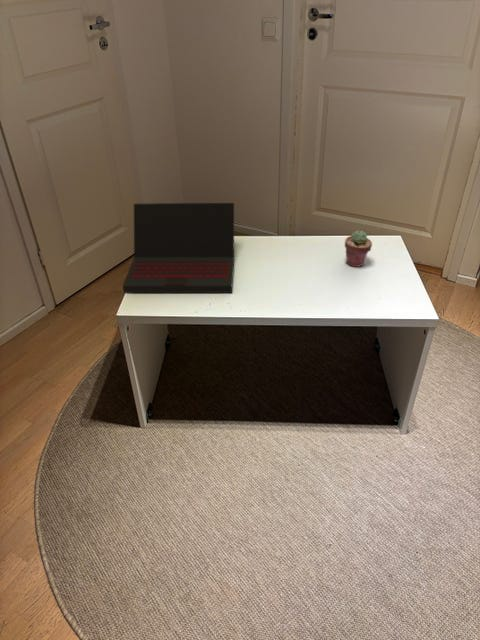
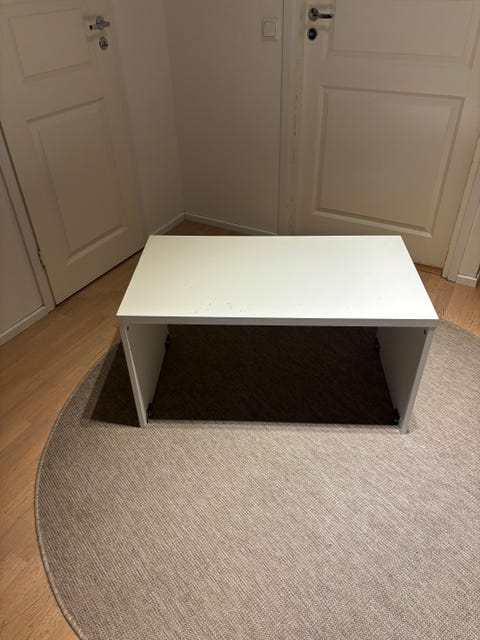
- potted succulent (357, 247)
- laptop (181, 245)
